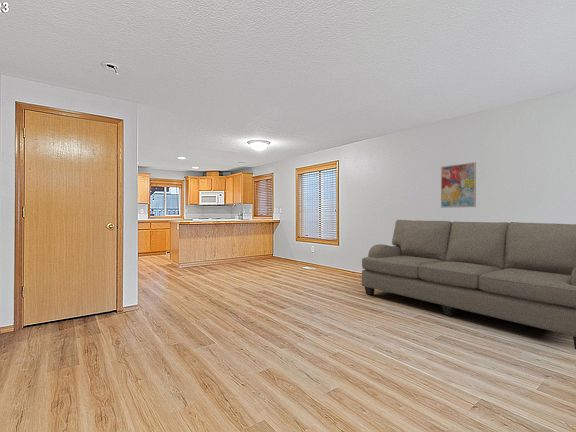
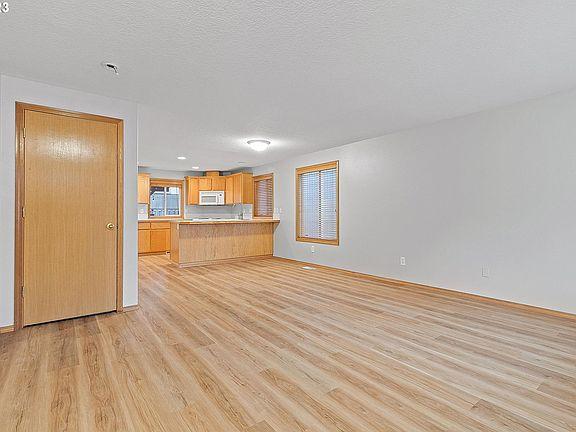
- sofa (467, 264)
- wall art (457, 186)
